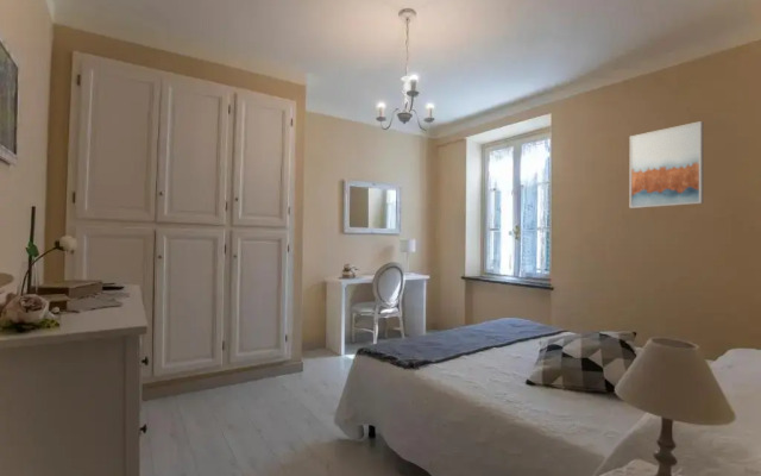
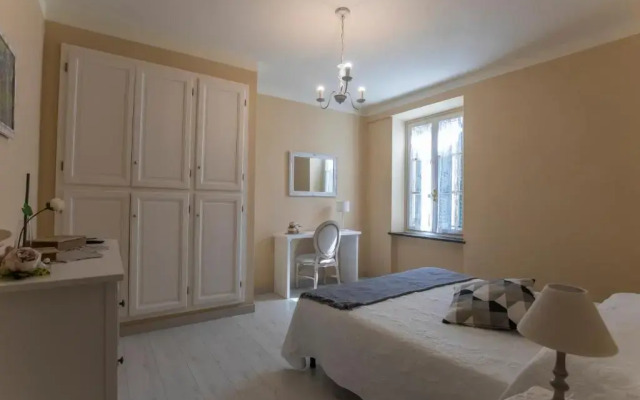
- wall art (663, 167)
